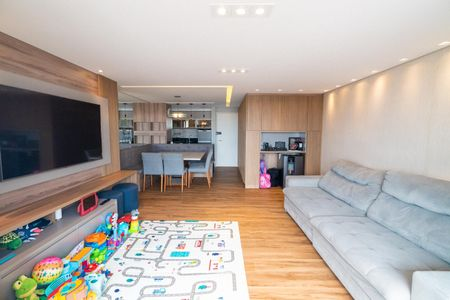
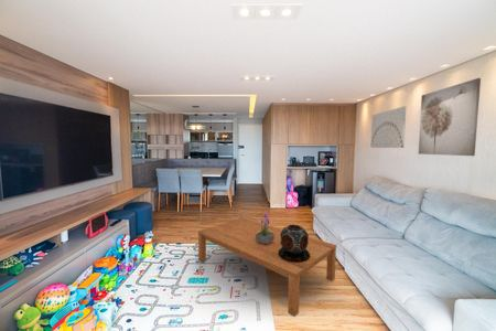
+ decorative sphere (293, 241)
+ potted plant (265, 225)
+ coffee table (261, 253)
+ wall art (386, 129)
+ wall art (444, 121)
